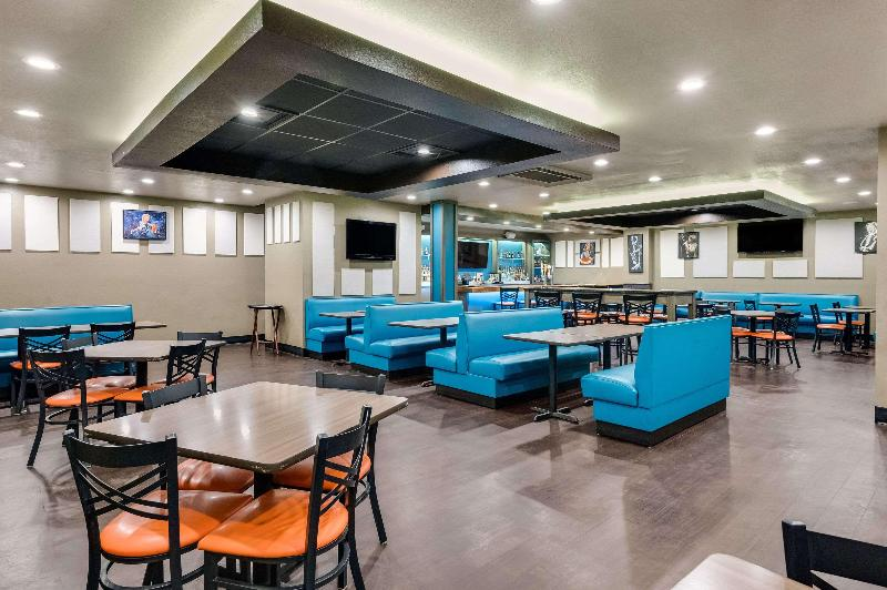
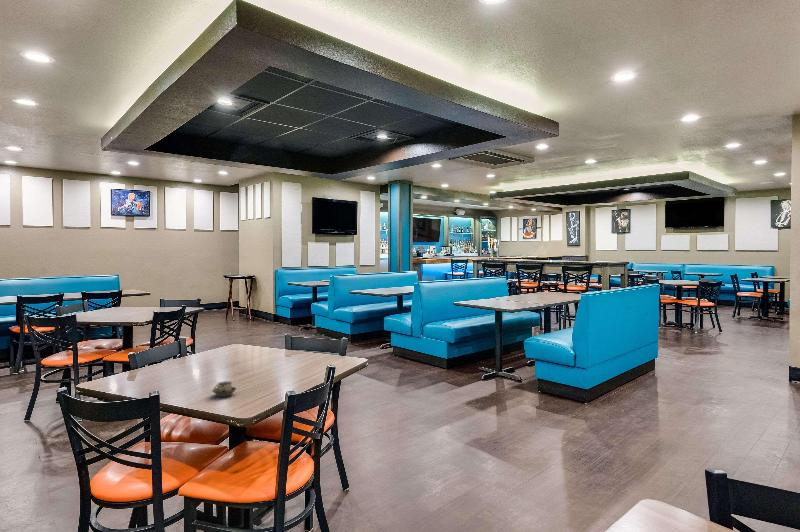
+ cup (224, 389)
